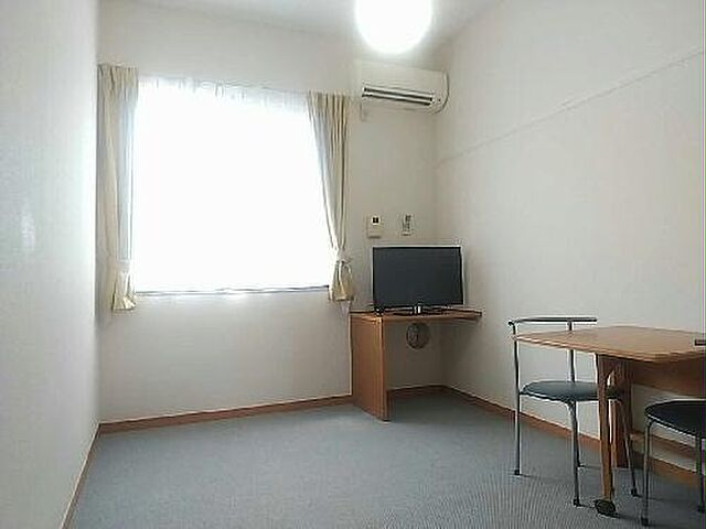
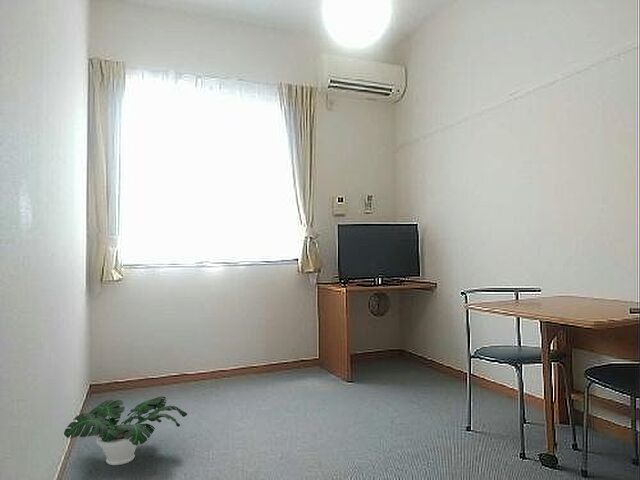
+ potted plant (128, 435)
